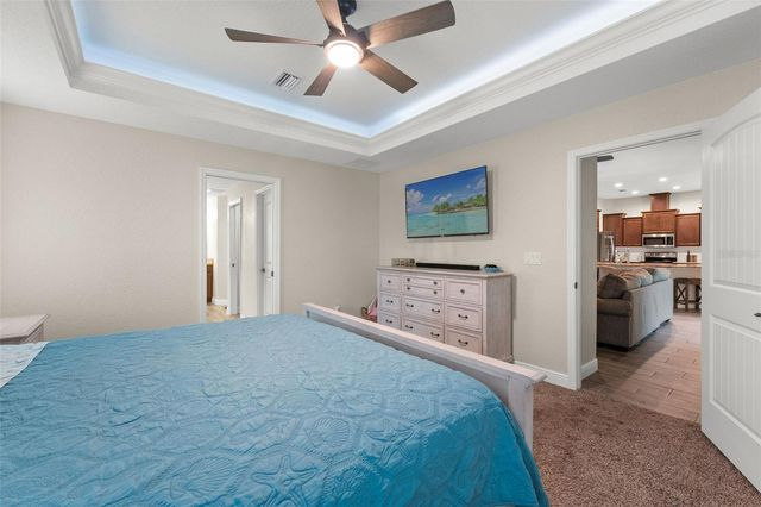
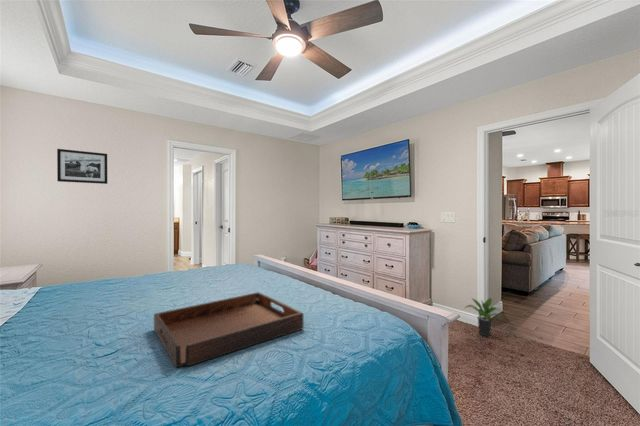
+ potted plant (484, 316)
+ serving tray (228, 320)
+ picture frame (83, 167)
